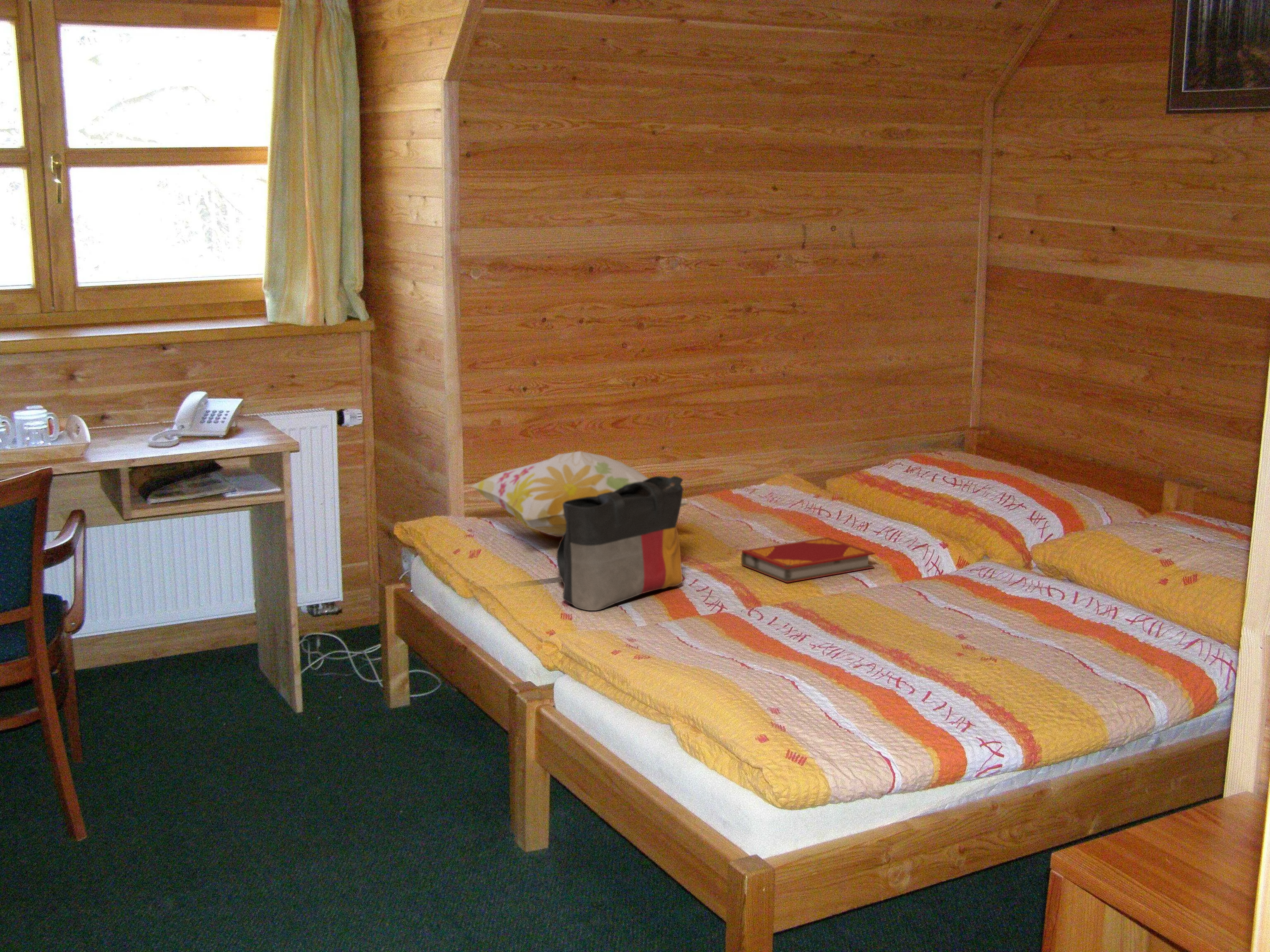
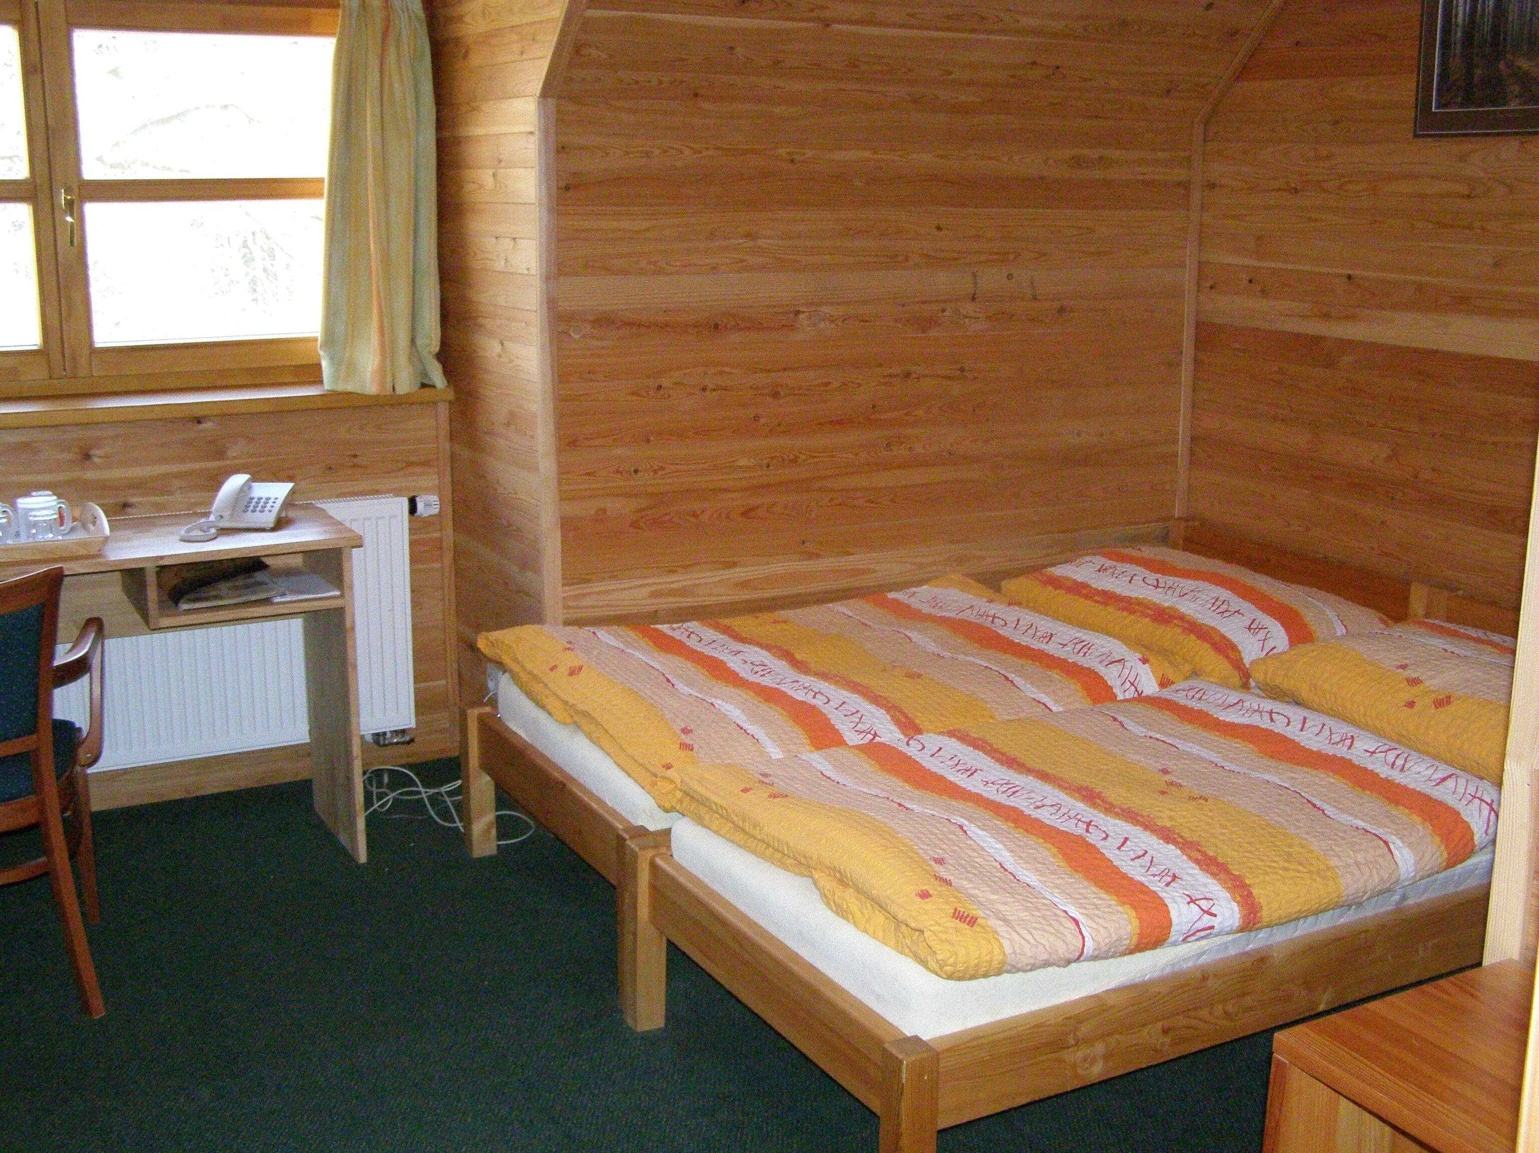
- hardback book (807, 559)
- decorative pillow (577, 494)
- tote bag (616, 538)
